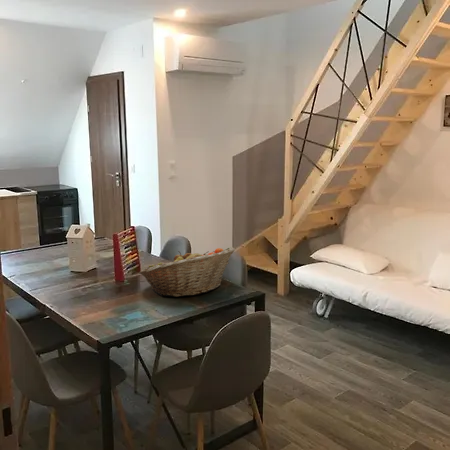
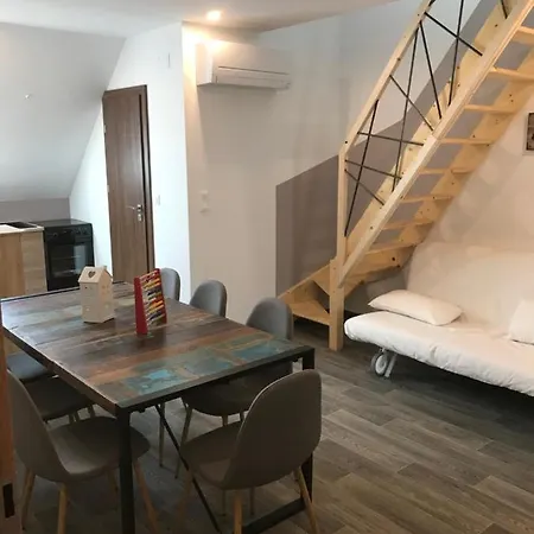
- fruit basket (189, 268)
